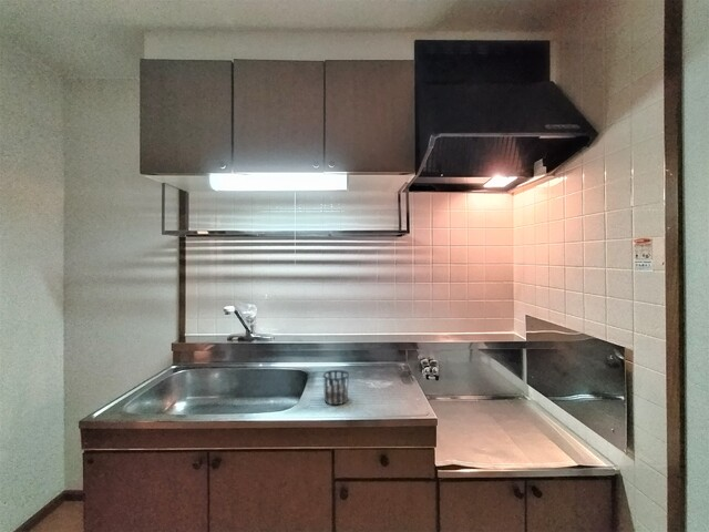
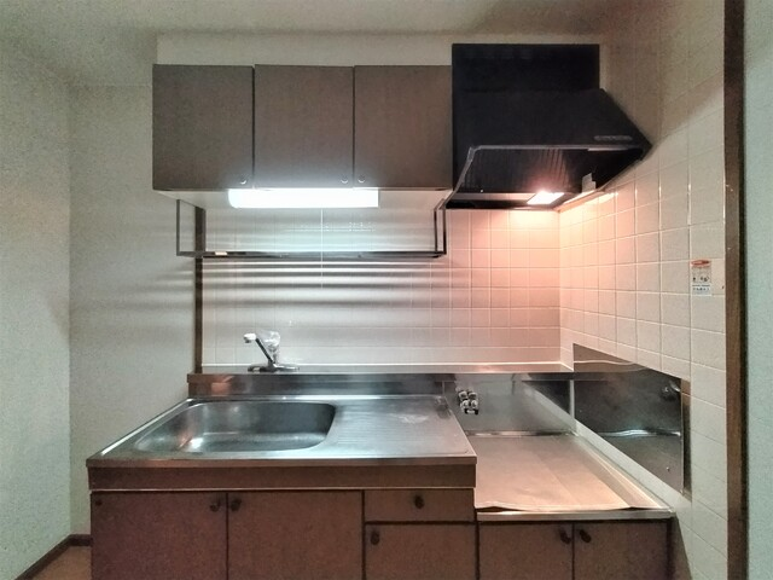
- cup (336, 387)
